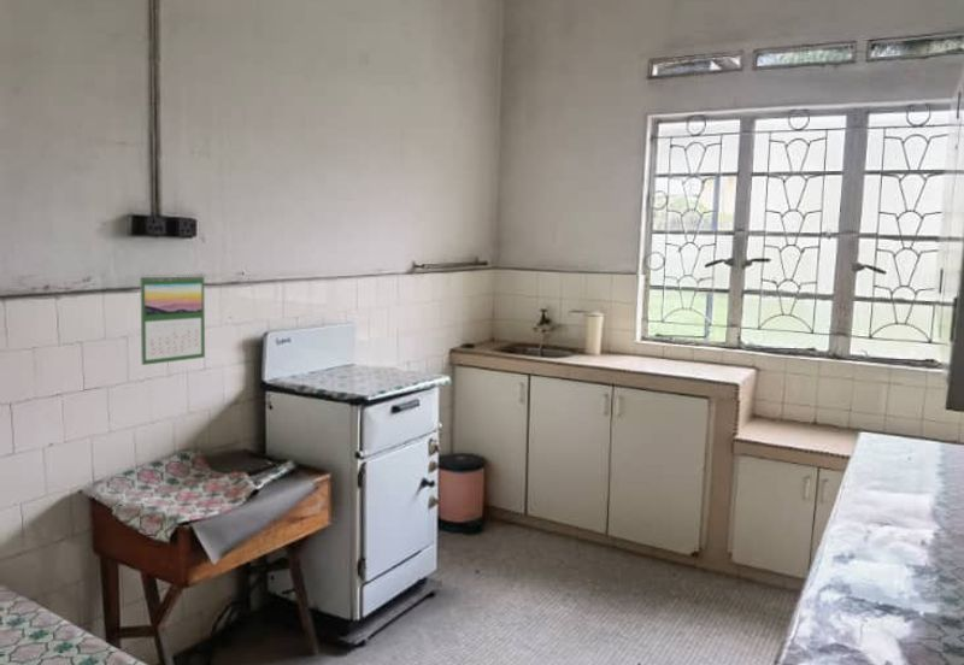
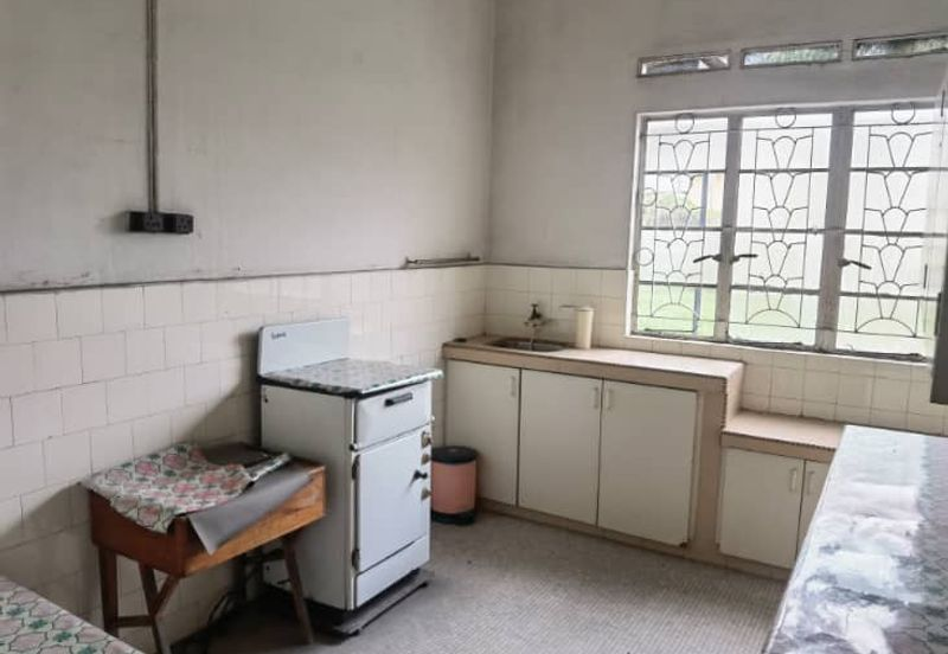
- calendar (174, 317)
